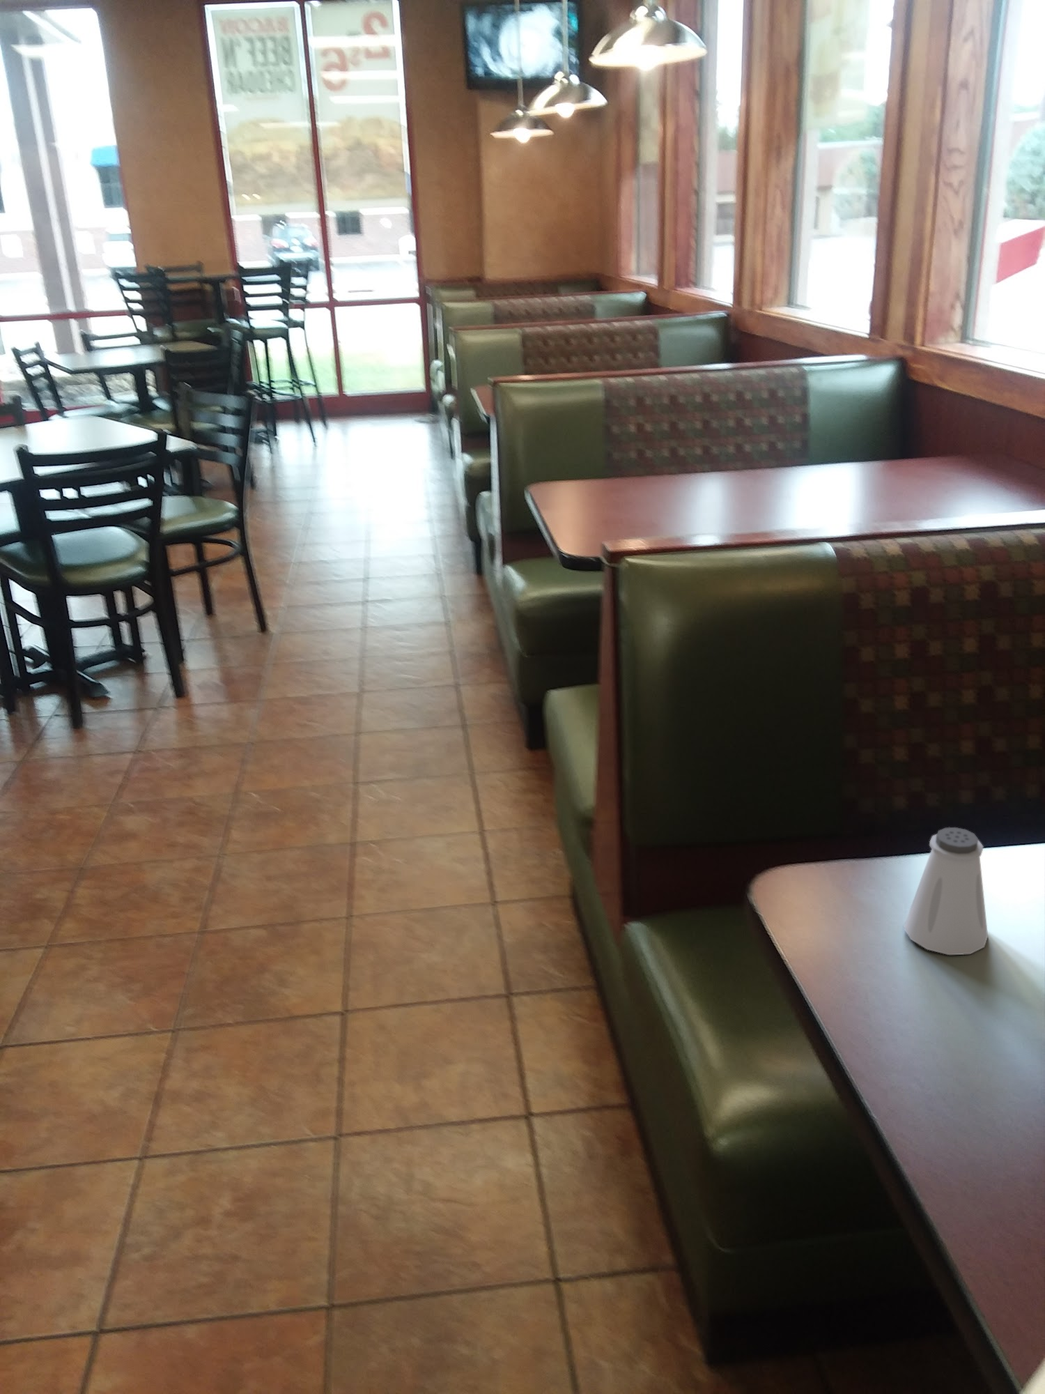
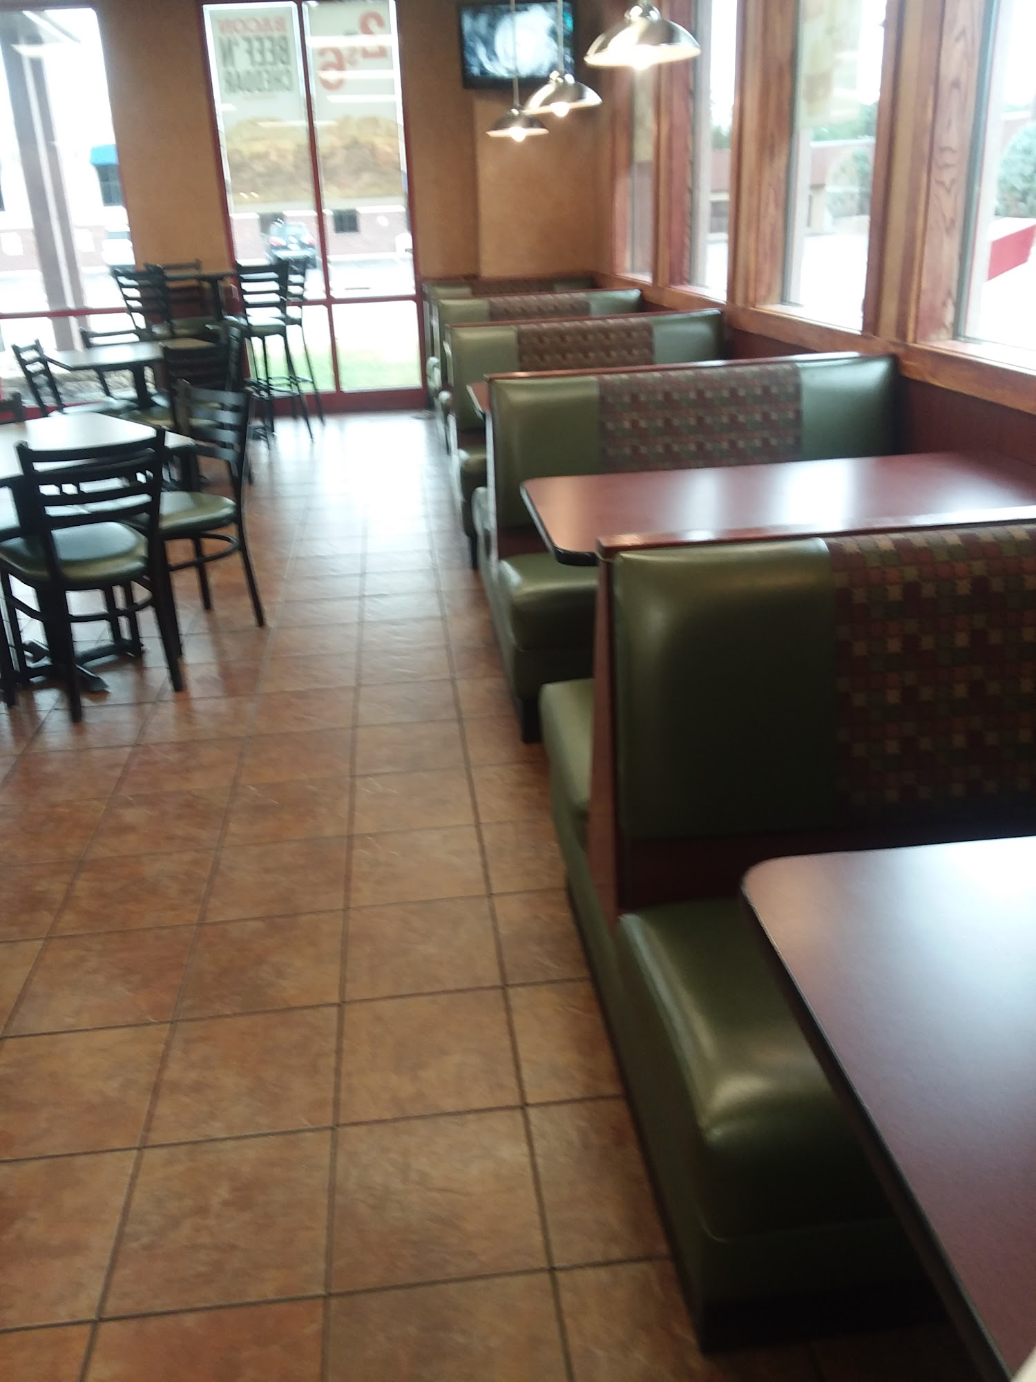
- saltshaker (951, 885)
